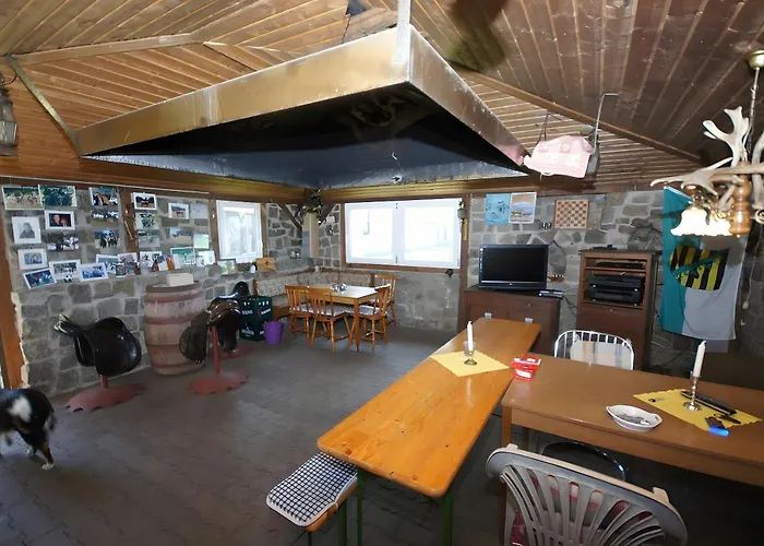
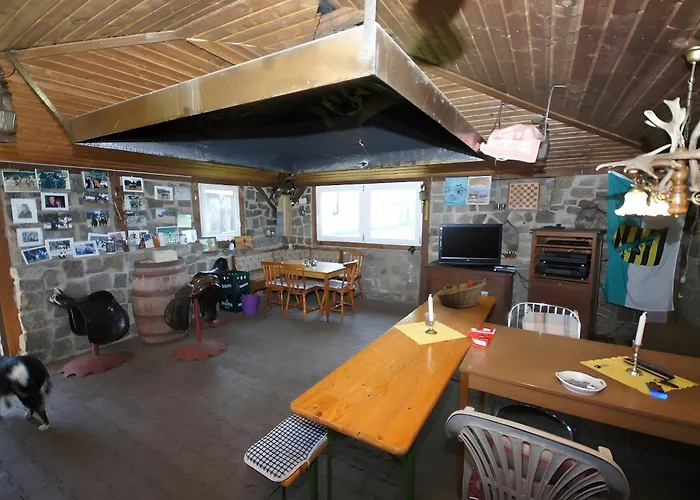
+ fruit basket (460, 292)
